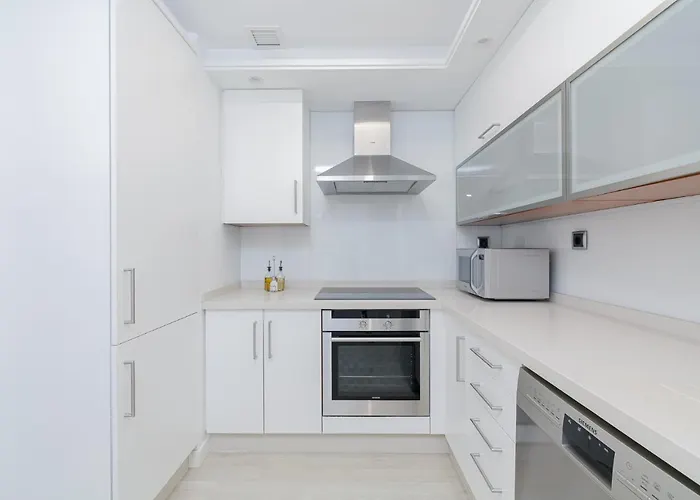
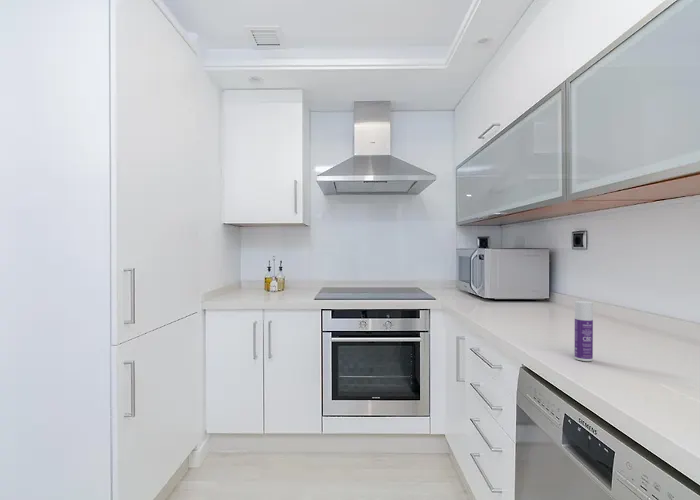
+ bottle (583, 330)
